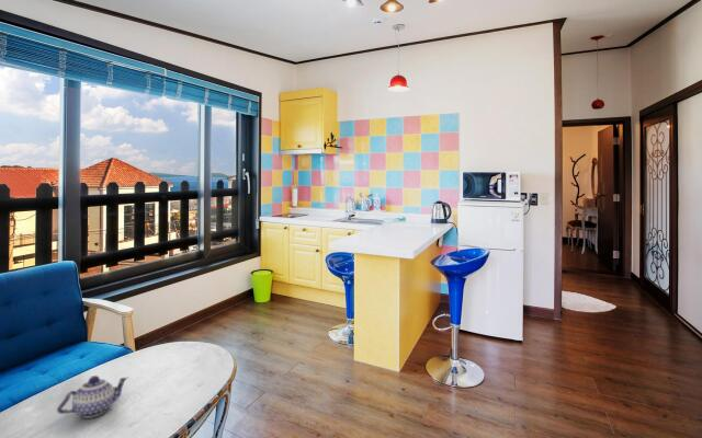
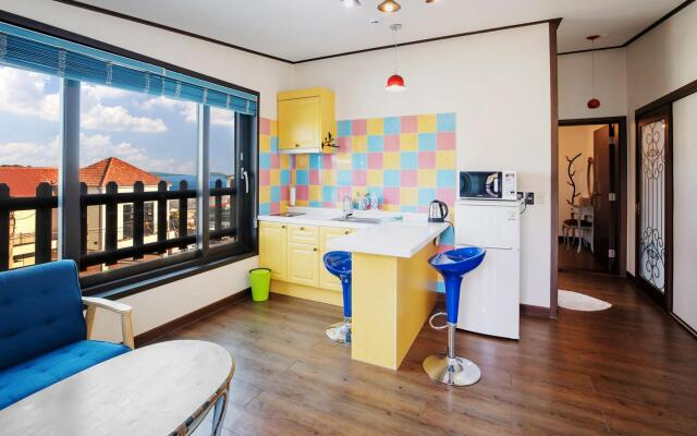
- teapot (94, 393)
